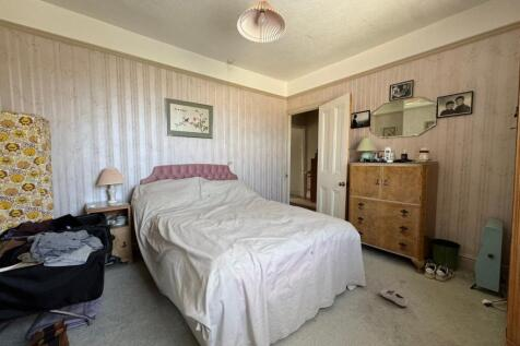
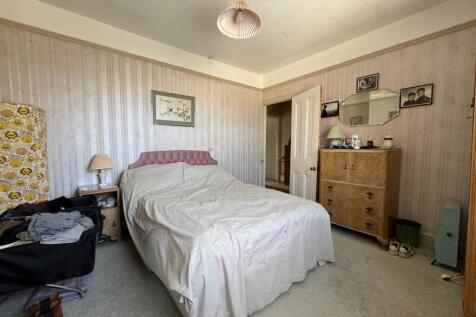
- shoe (392, 296)
